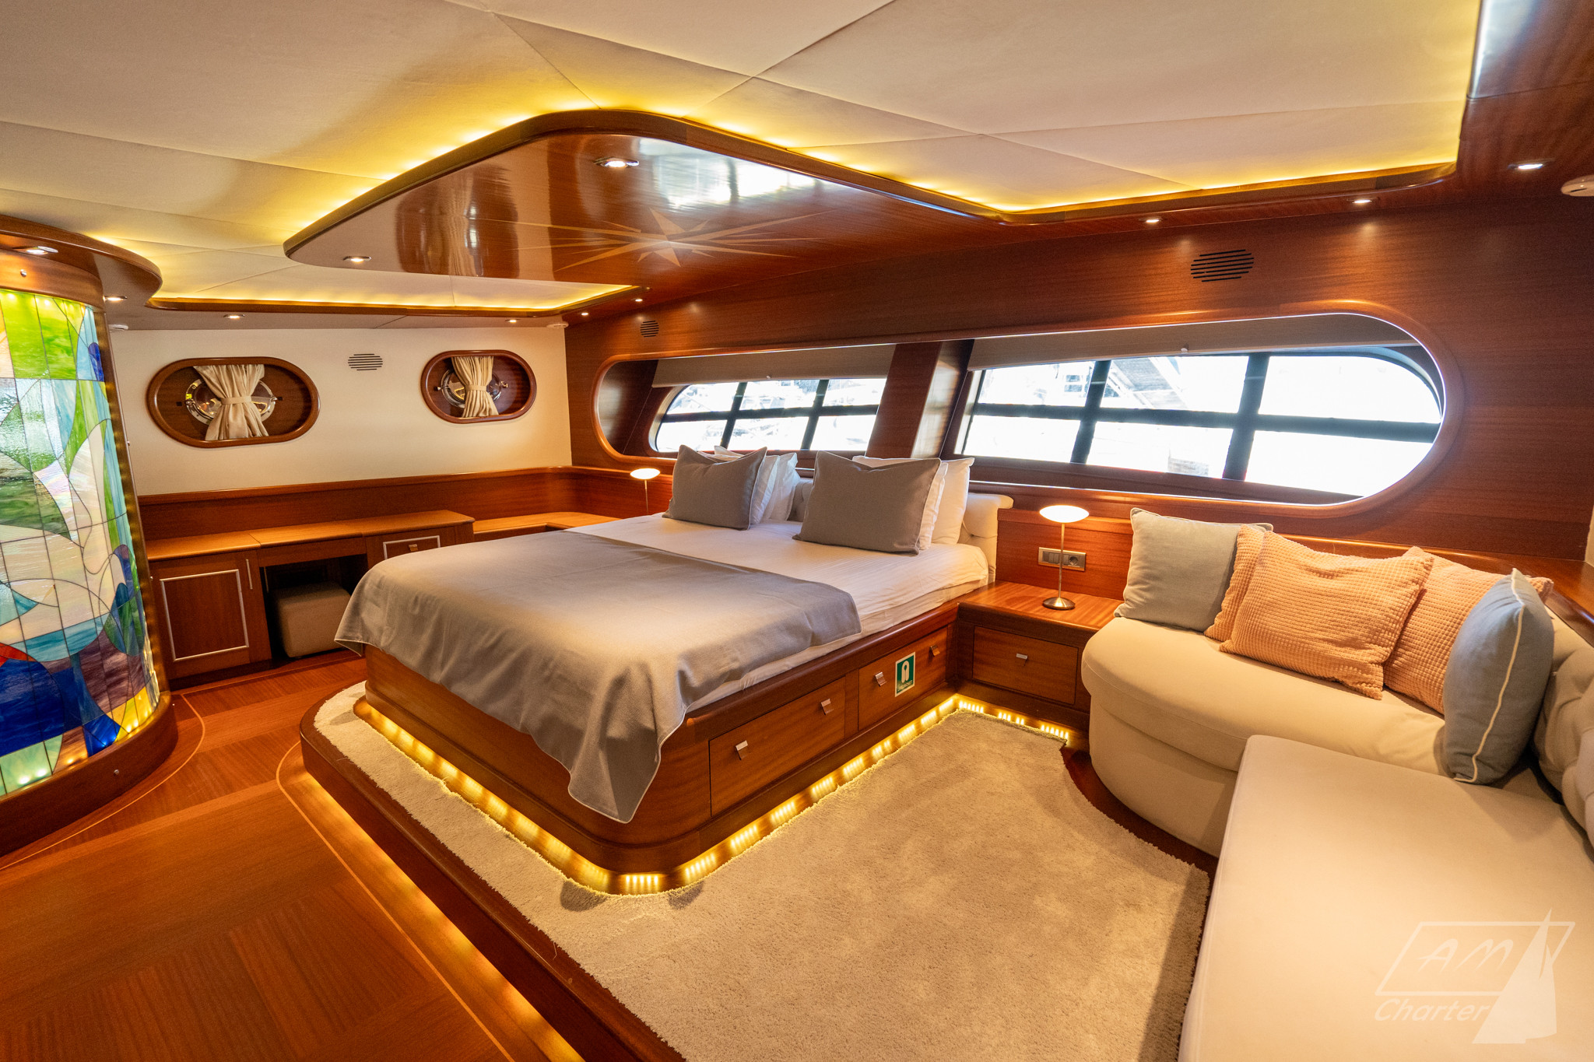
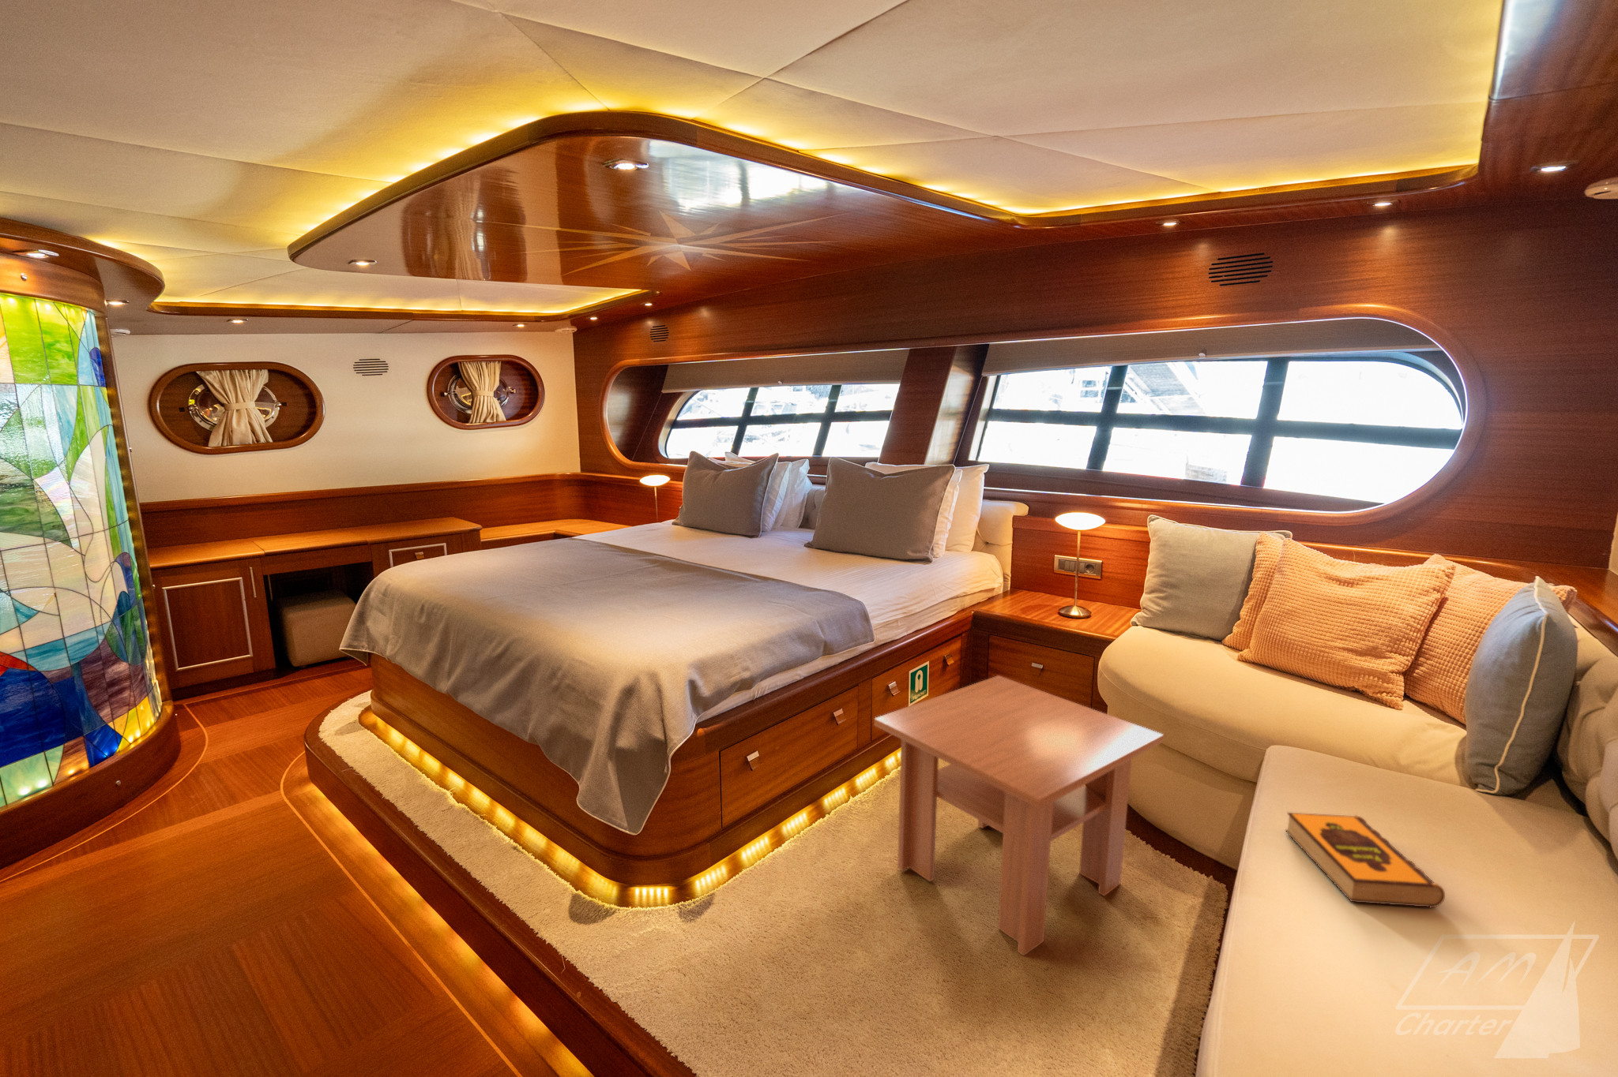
+ hardback book (1359, 856)
+ coffee table (1010, 803)
